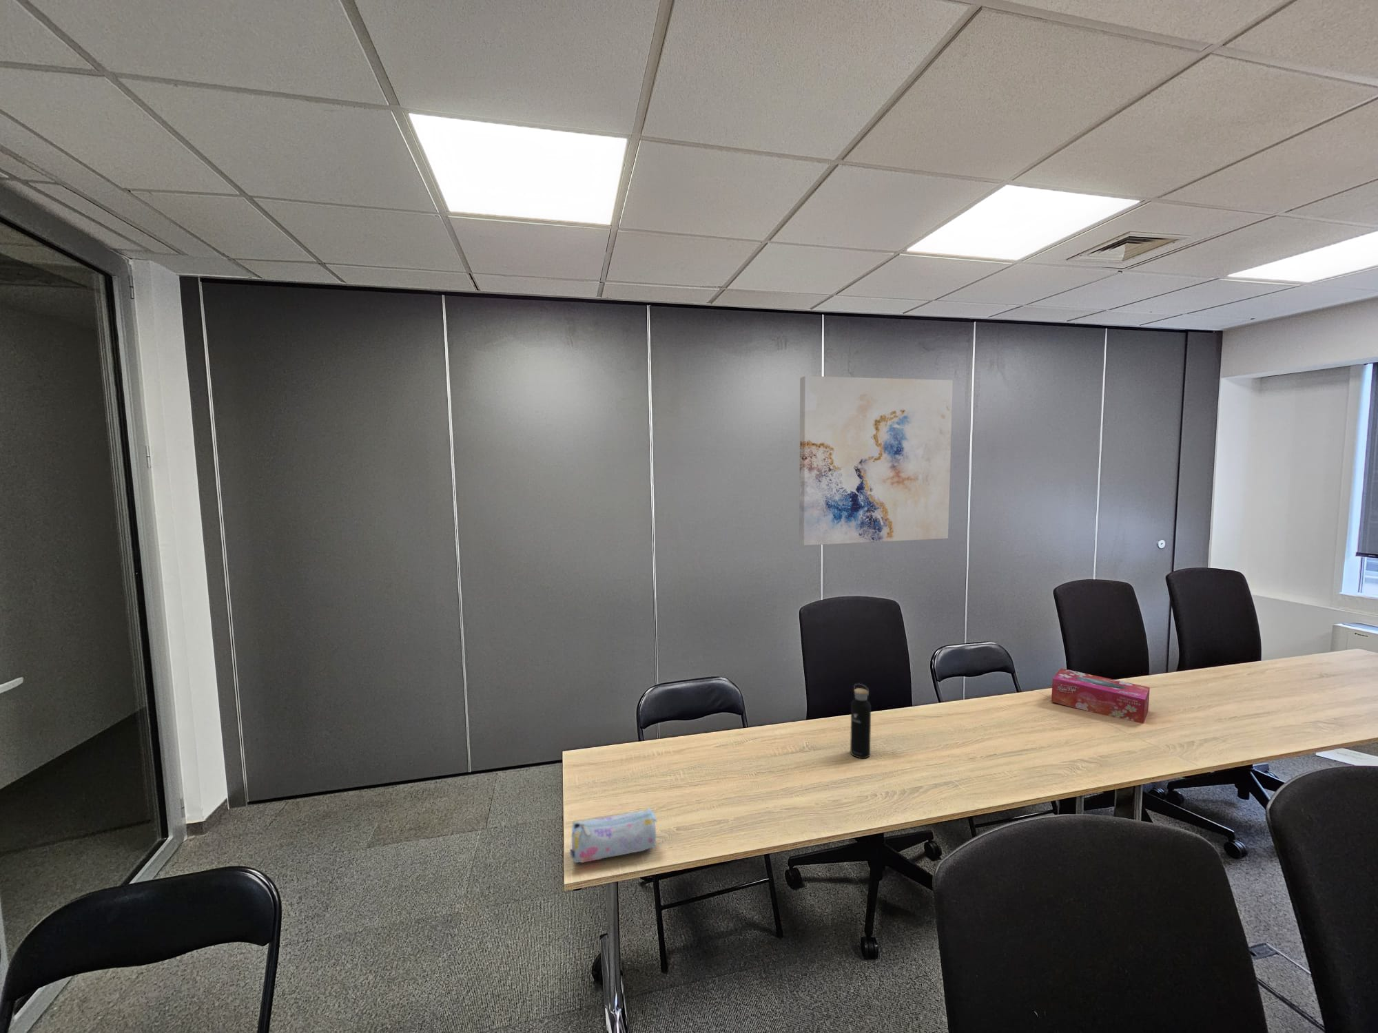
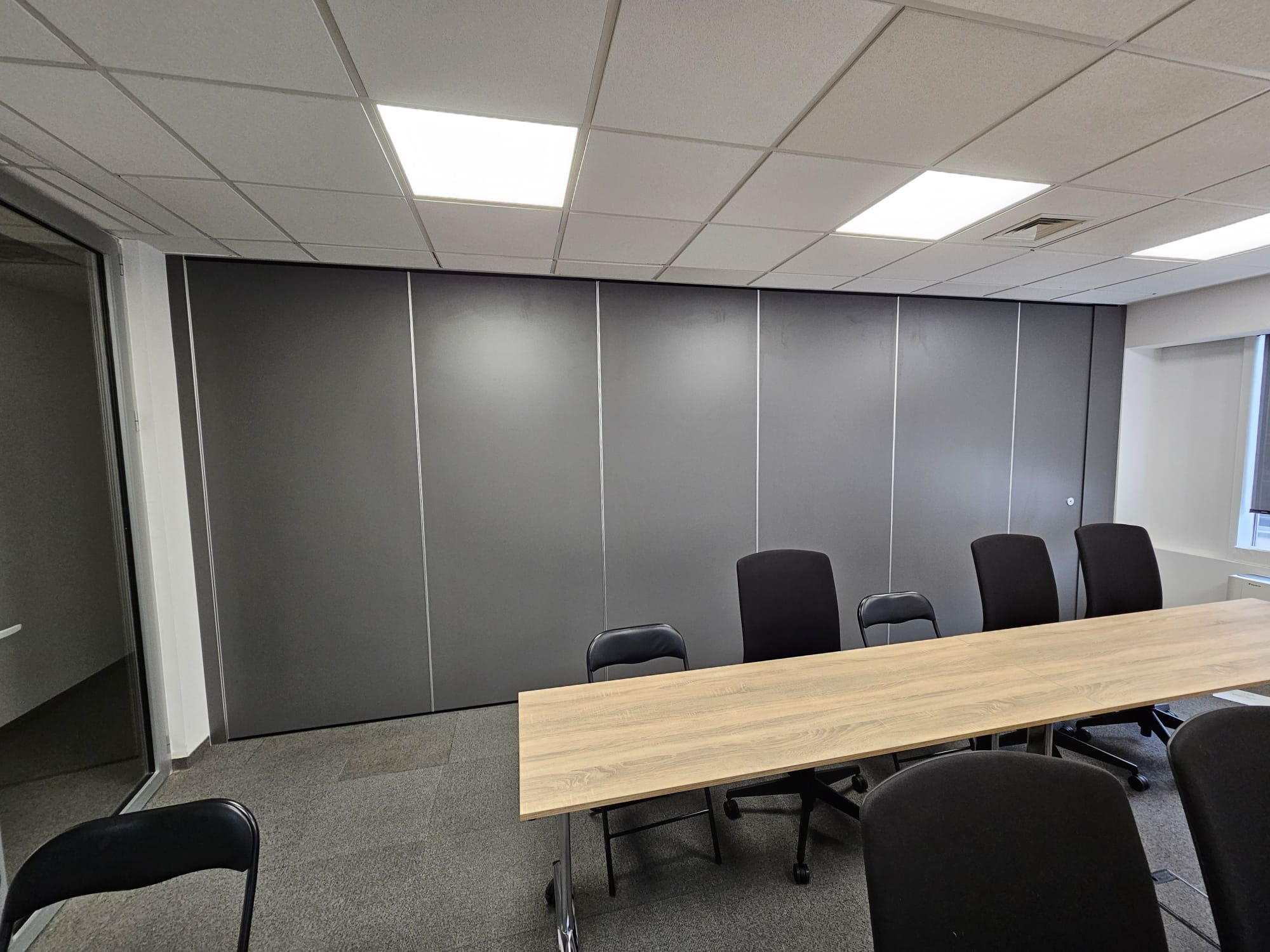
- tissue box (1099, 694)
- water bottle (860, 719)
- wall art (877, 461)
- pencil case (613, 833)
